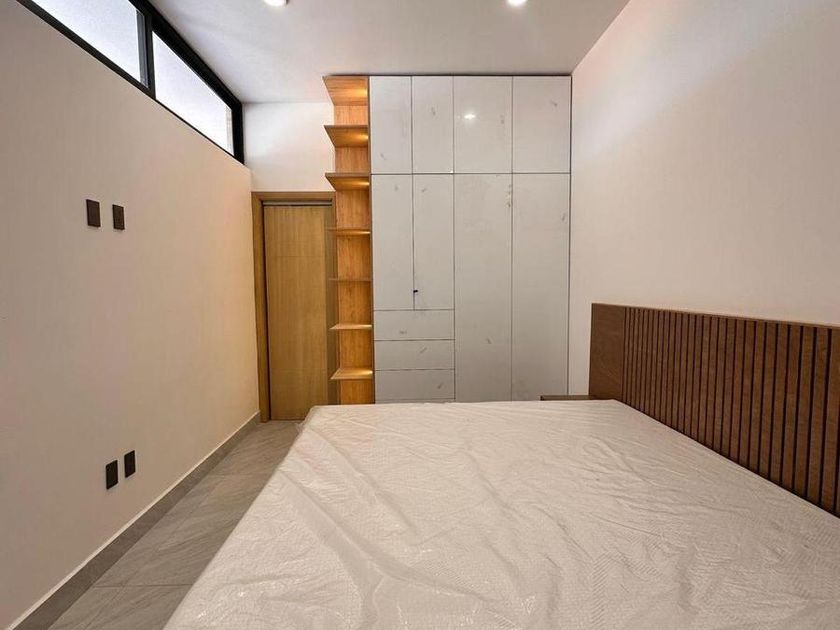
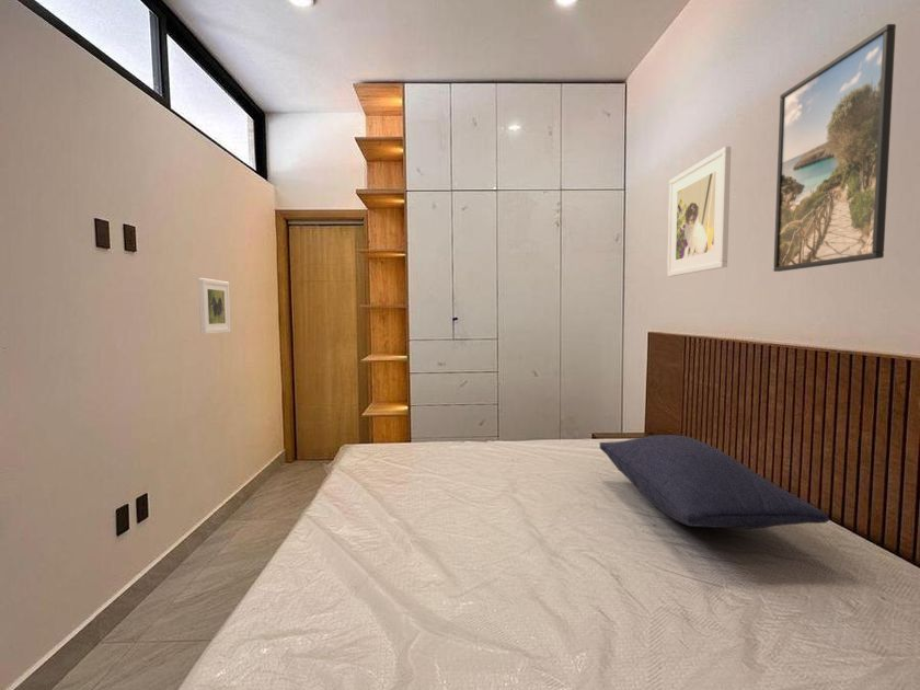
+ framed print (825, 165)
+ pillow (689, 476)
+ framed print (216, 307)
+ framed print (694, 219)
